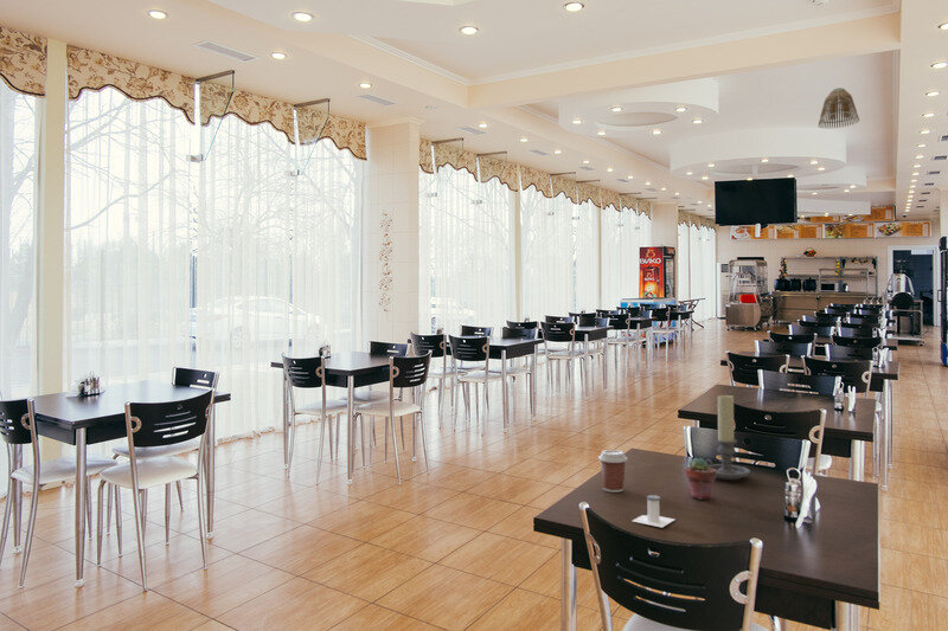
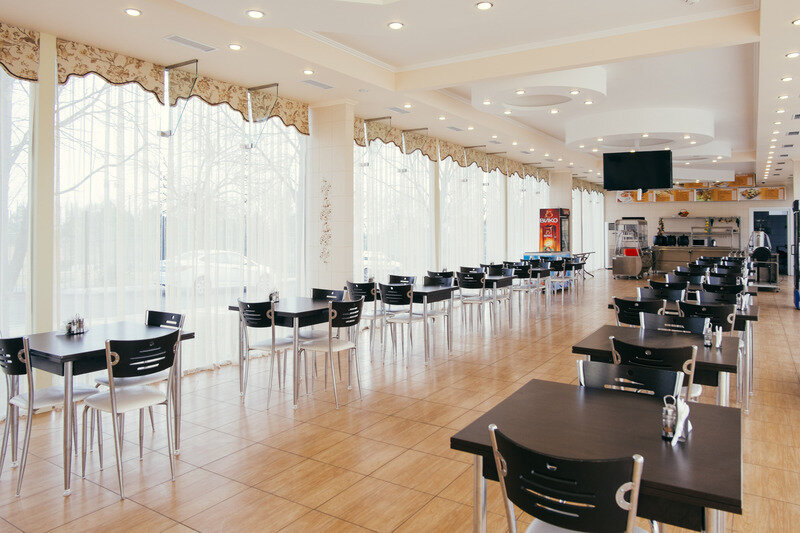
- lamp shade (837, 107)
- potted succulent (700, 477)
- salt shaker (653, 508)
- candle holder (723, 434)
- coffee cup (613, 470)
